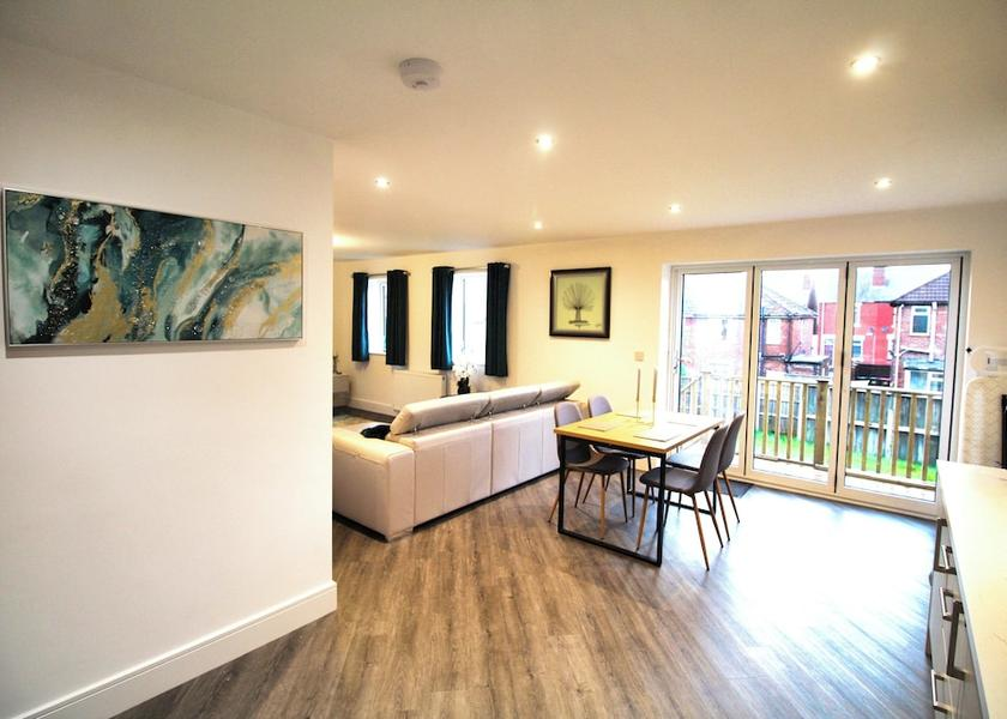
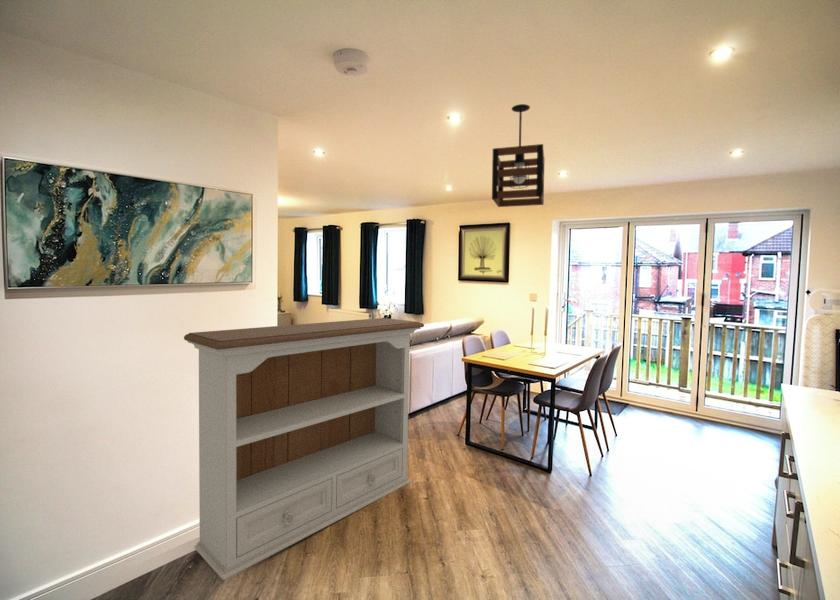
+ pendant light (519, 155)
+ bookshelf (322, 420)
